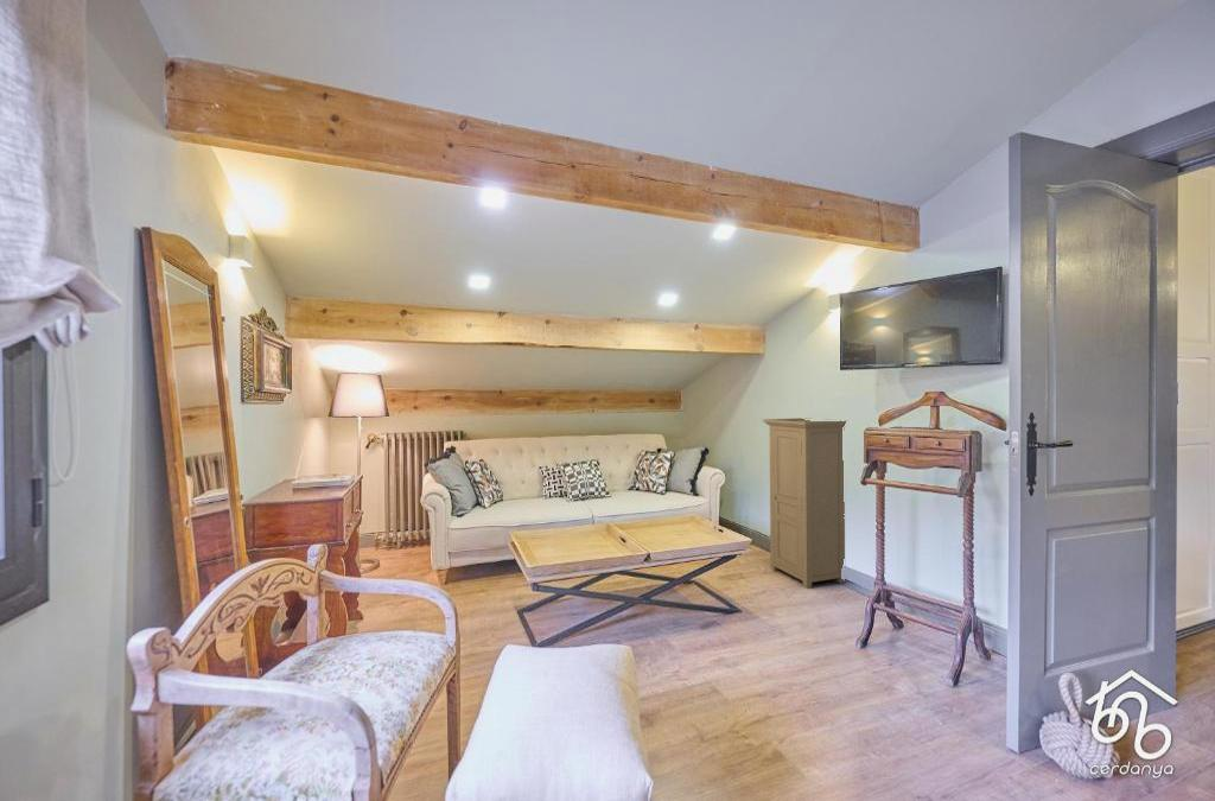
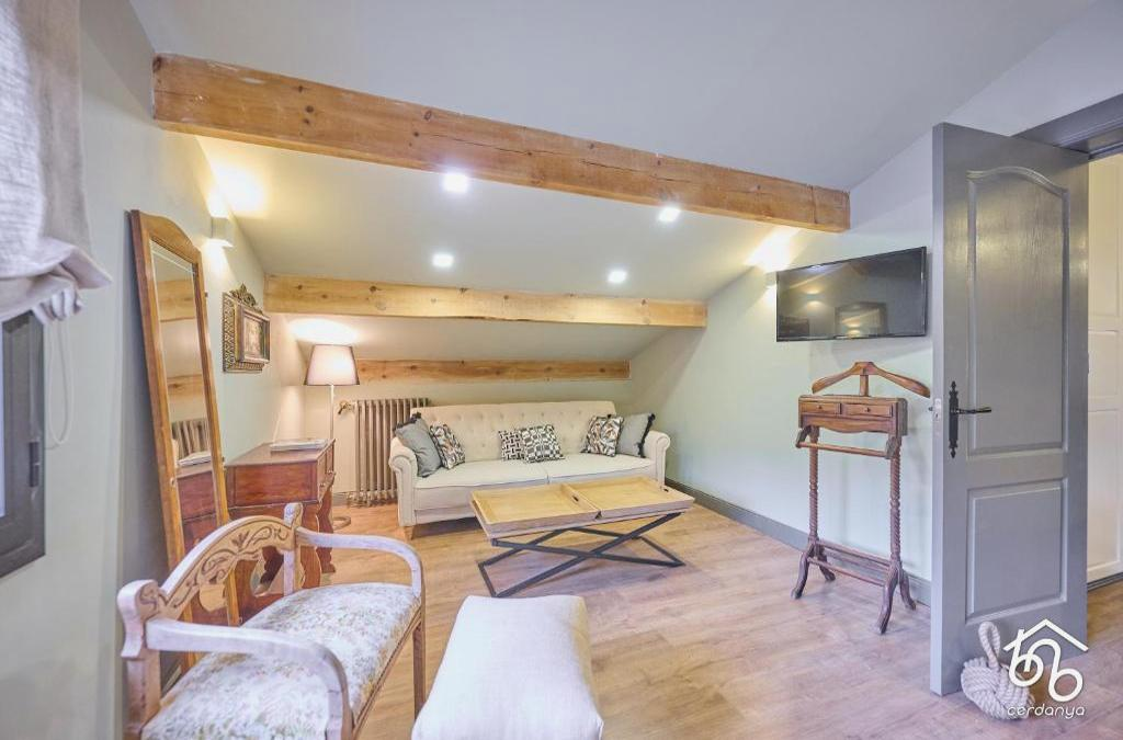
- armoire (803, 497)
